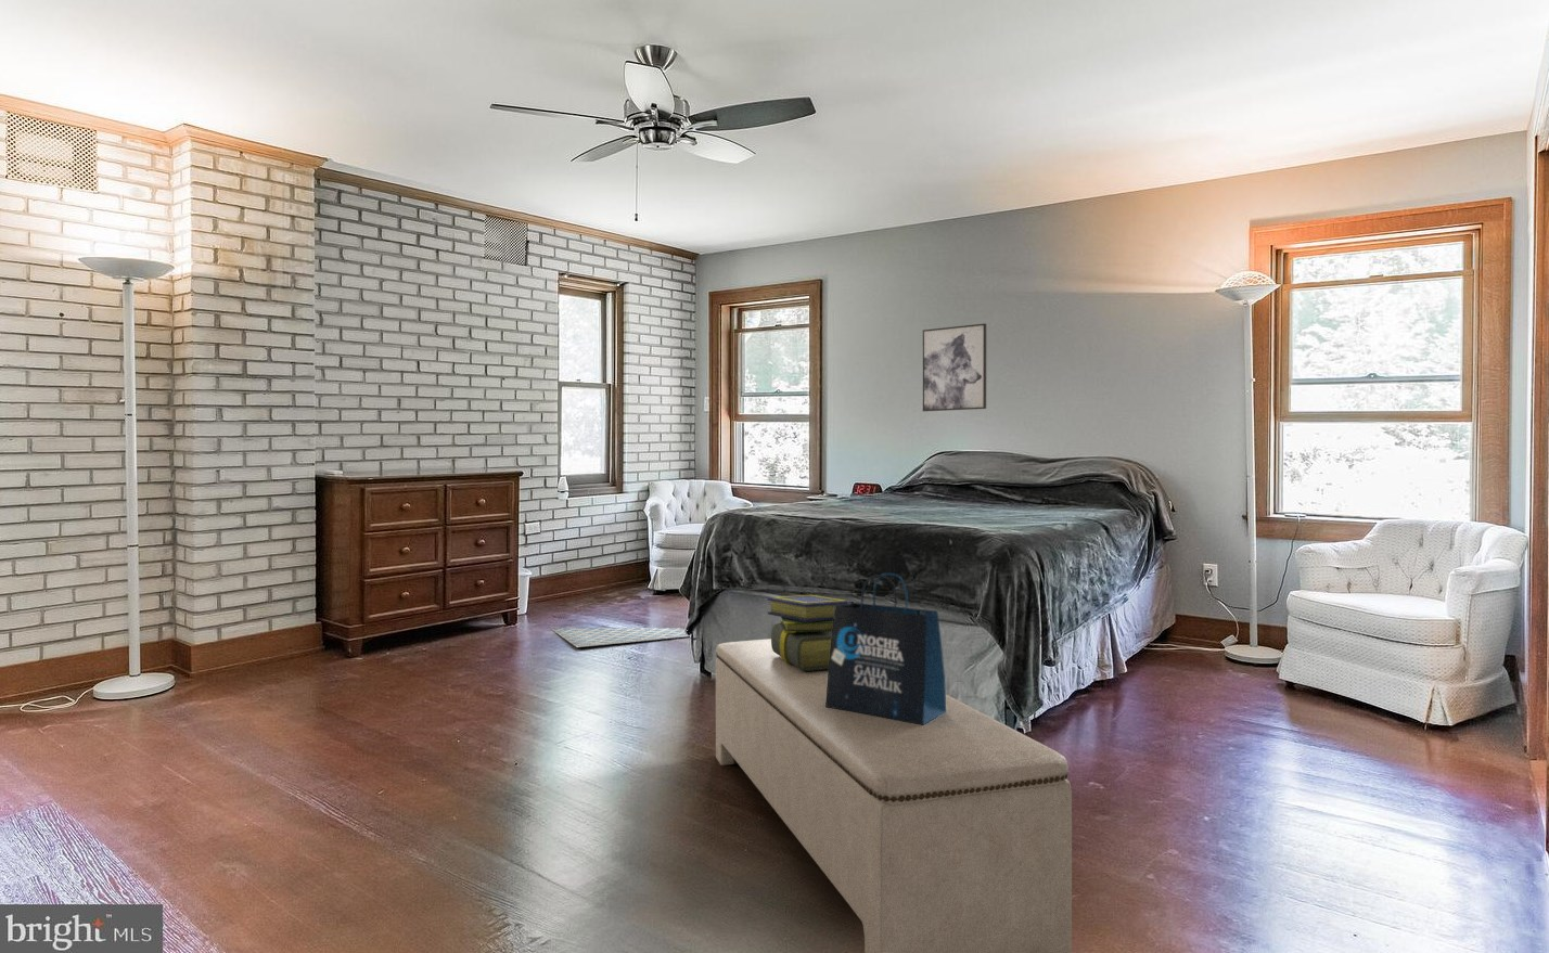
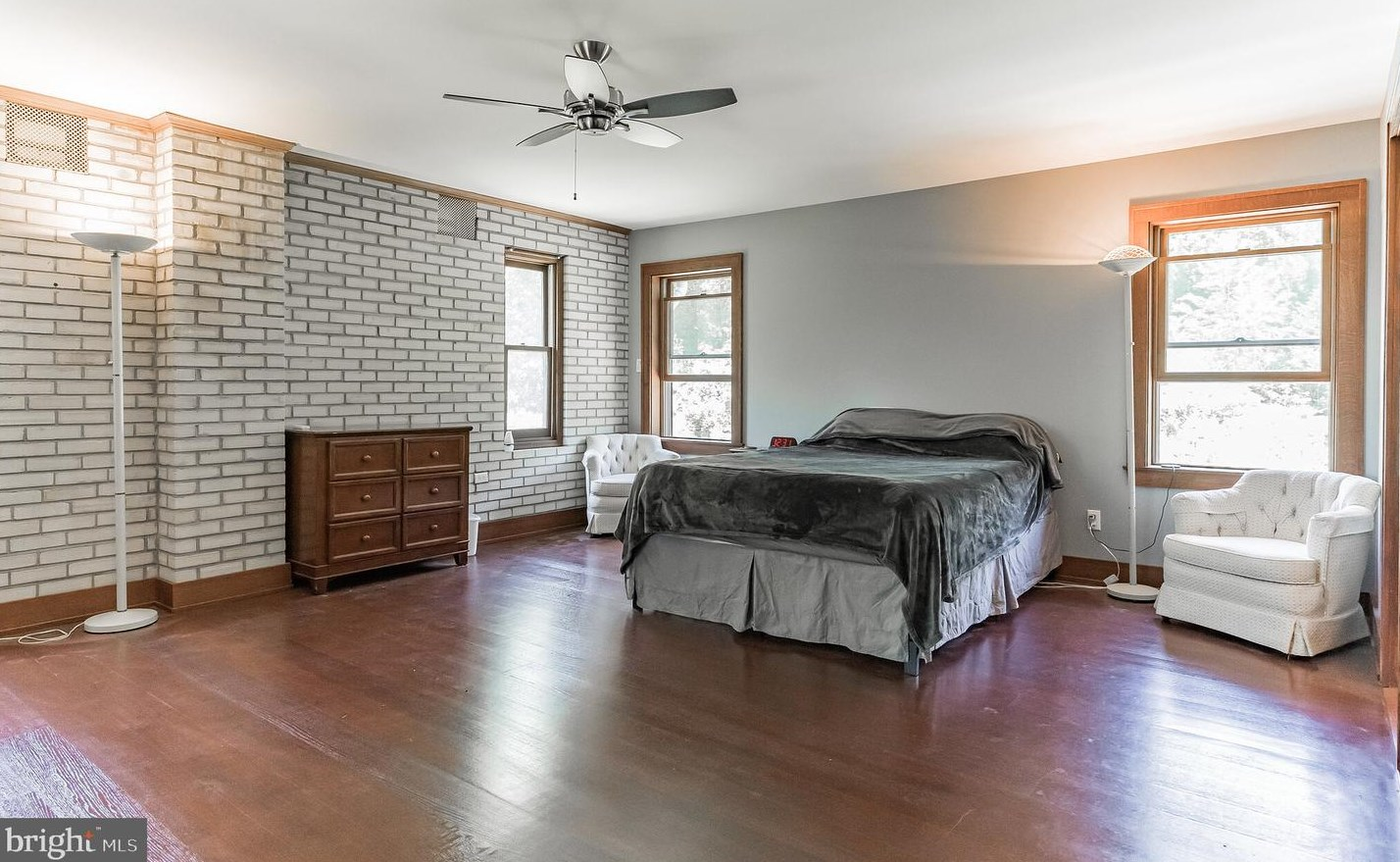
- bath mat (623, 632)
- stack of books (809, 629)
- tote bag (885, 641)
- bench (850, 757)
- wall art (954, 367)
